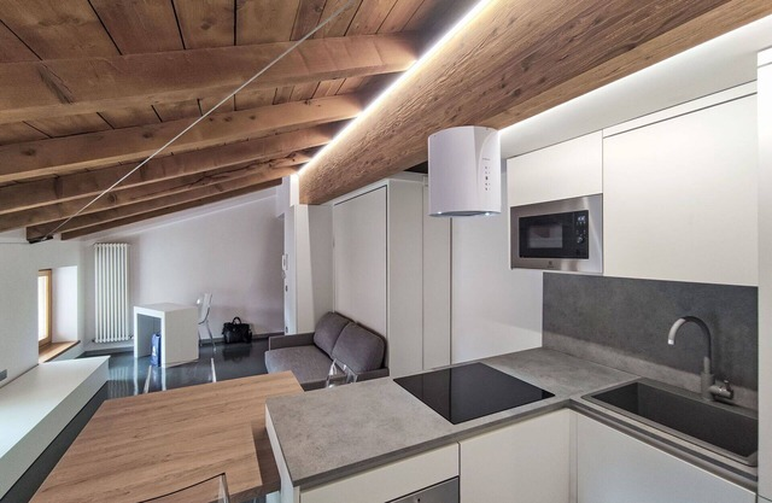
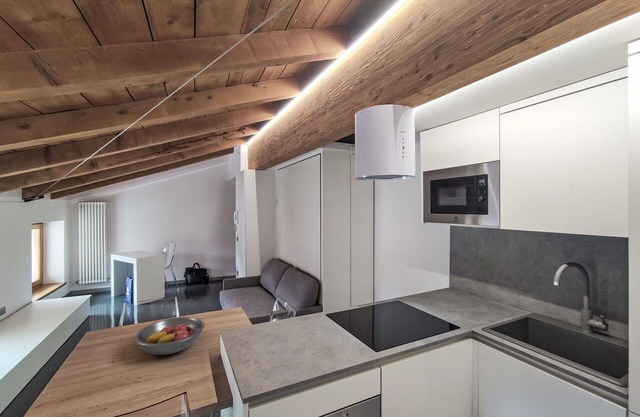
+ fruit bowl (171, 335)
